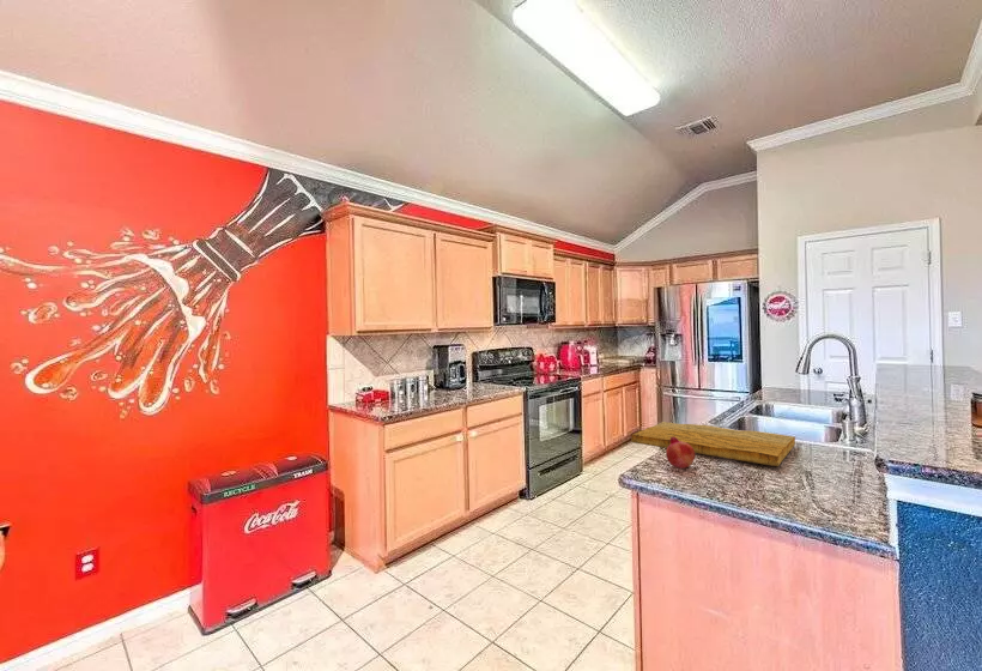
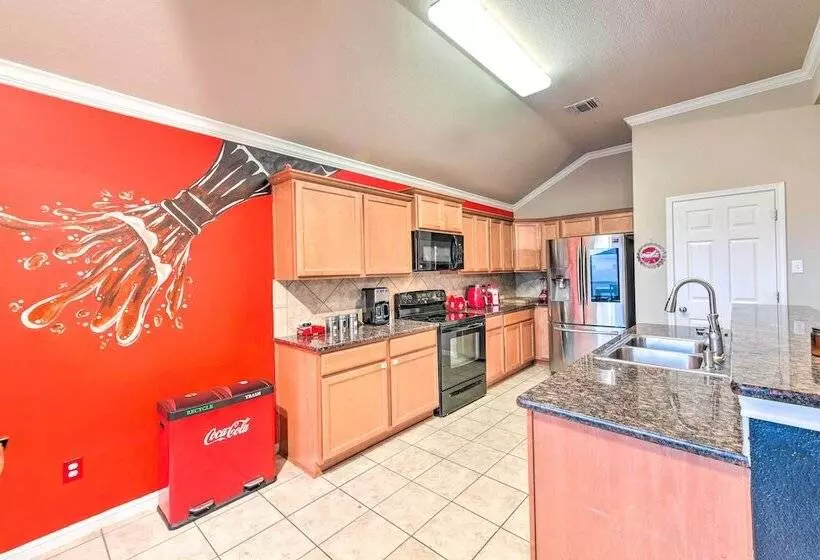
- fruit (680, 452)
- cutting board (710, 437)
